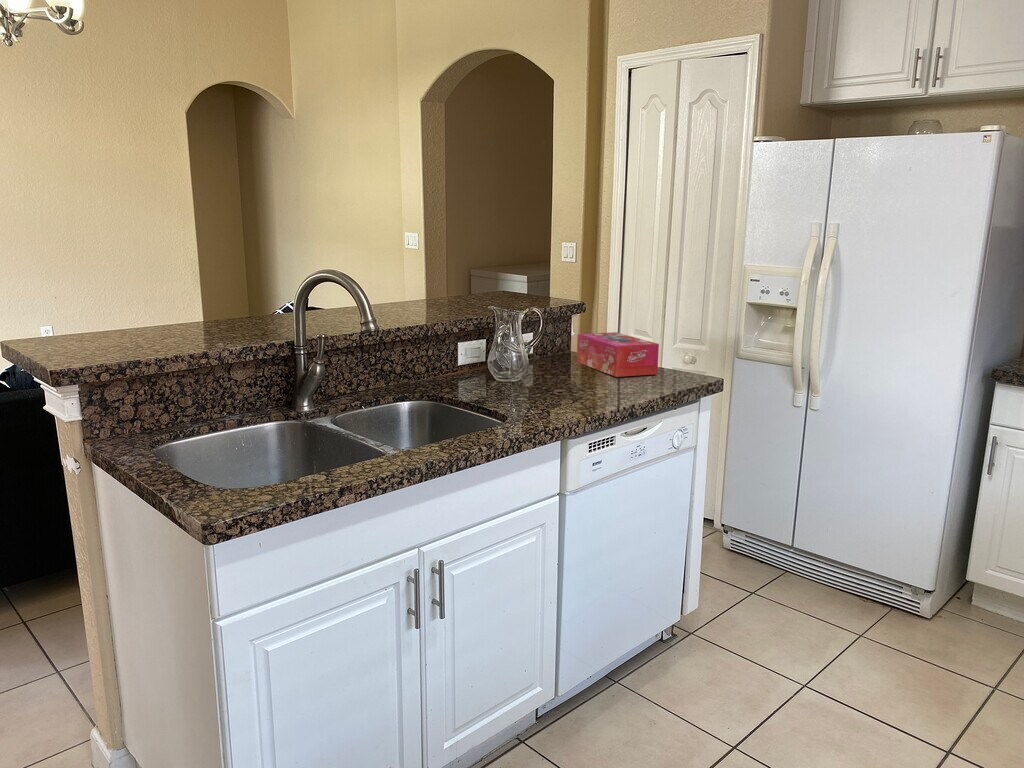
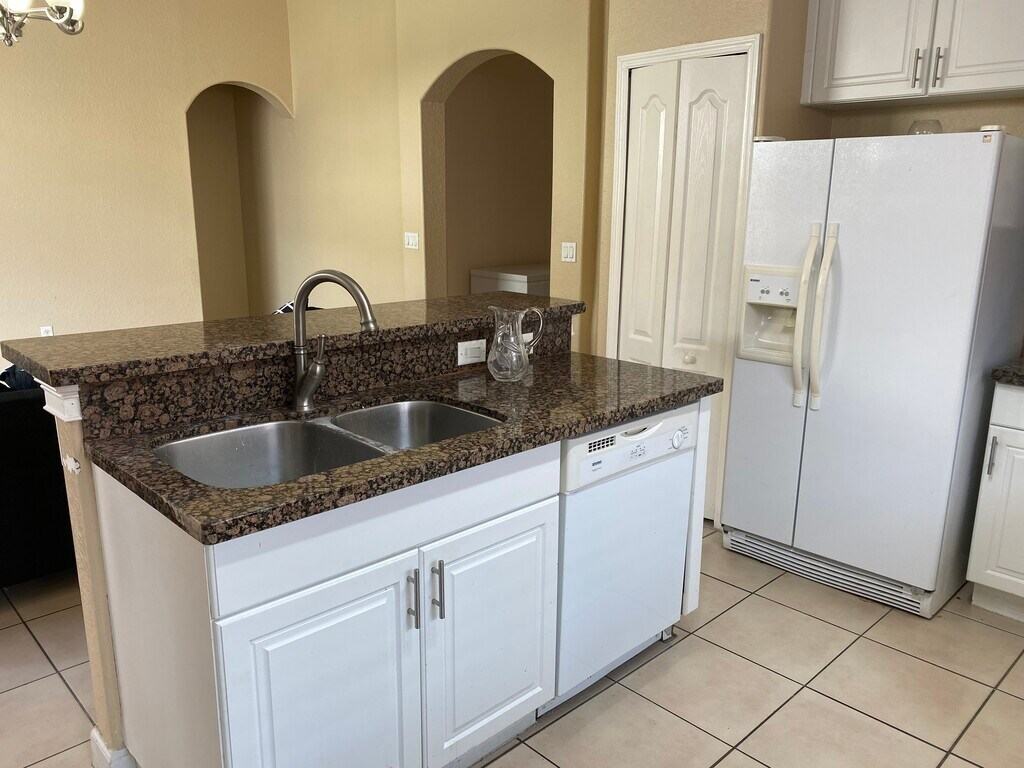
- tissue box (616, 353)
